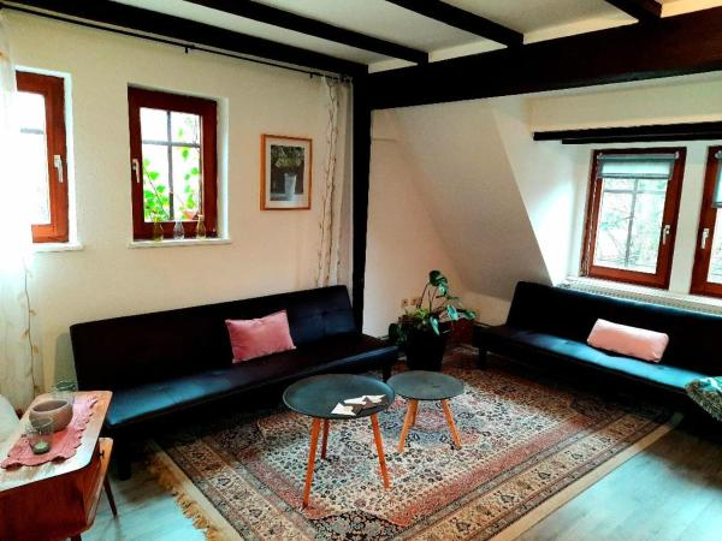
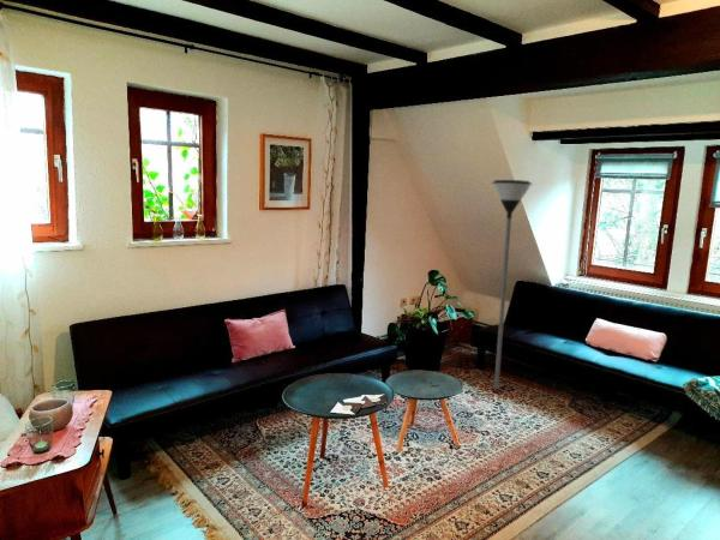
+ floor lamp (503, 287)
